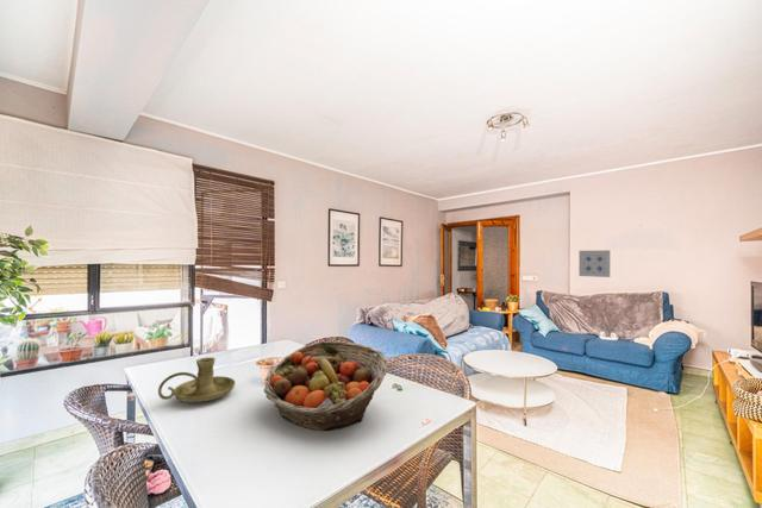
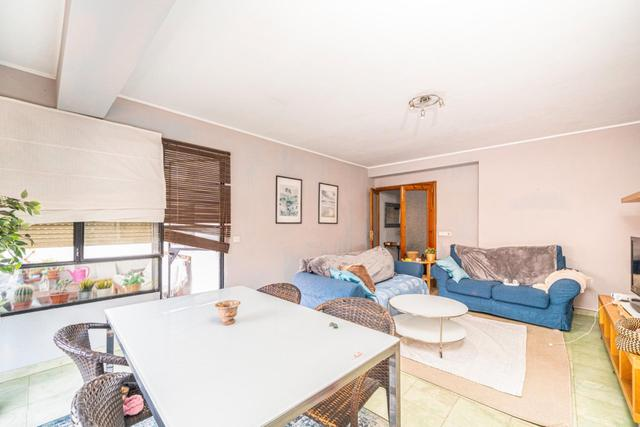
- wall art (594, 263)
- fruit basket (325, 381)
- candle holder (198, 378)
